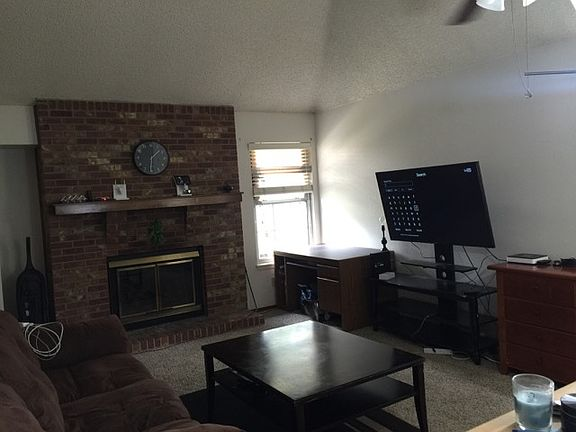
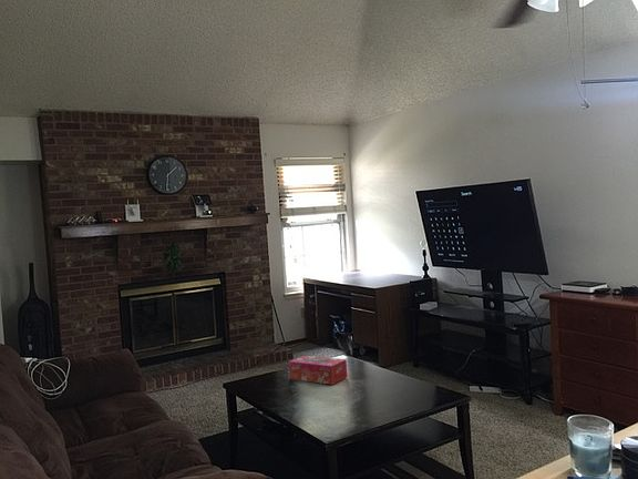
+ tissue box (317, 369)
